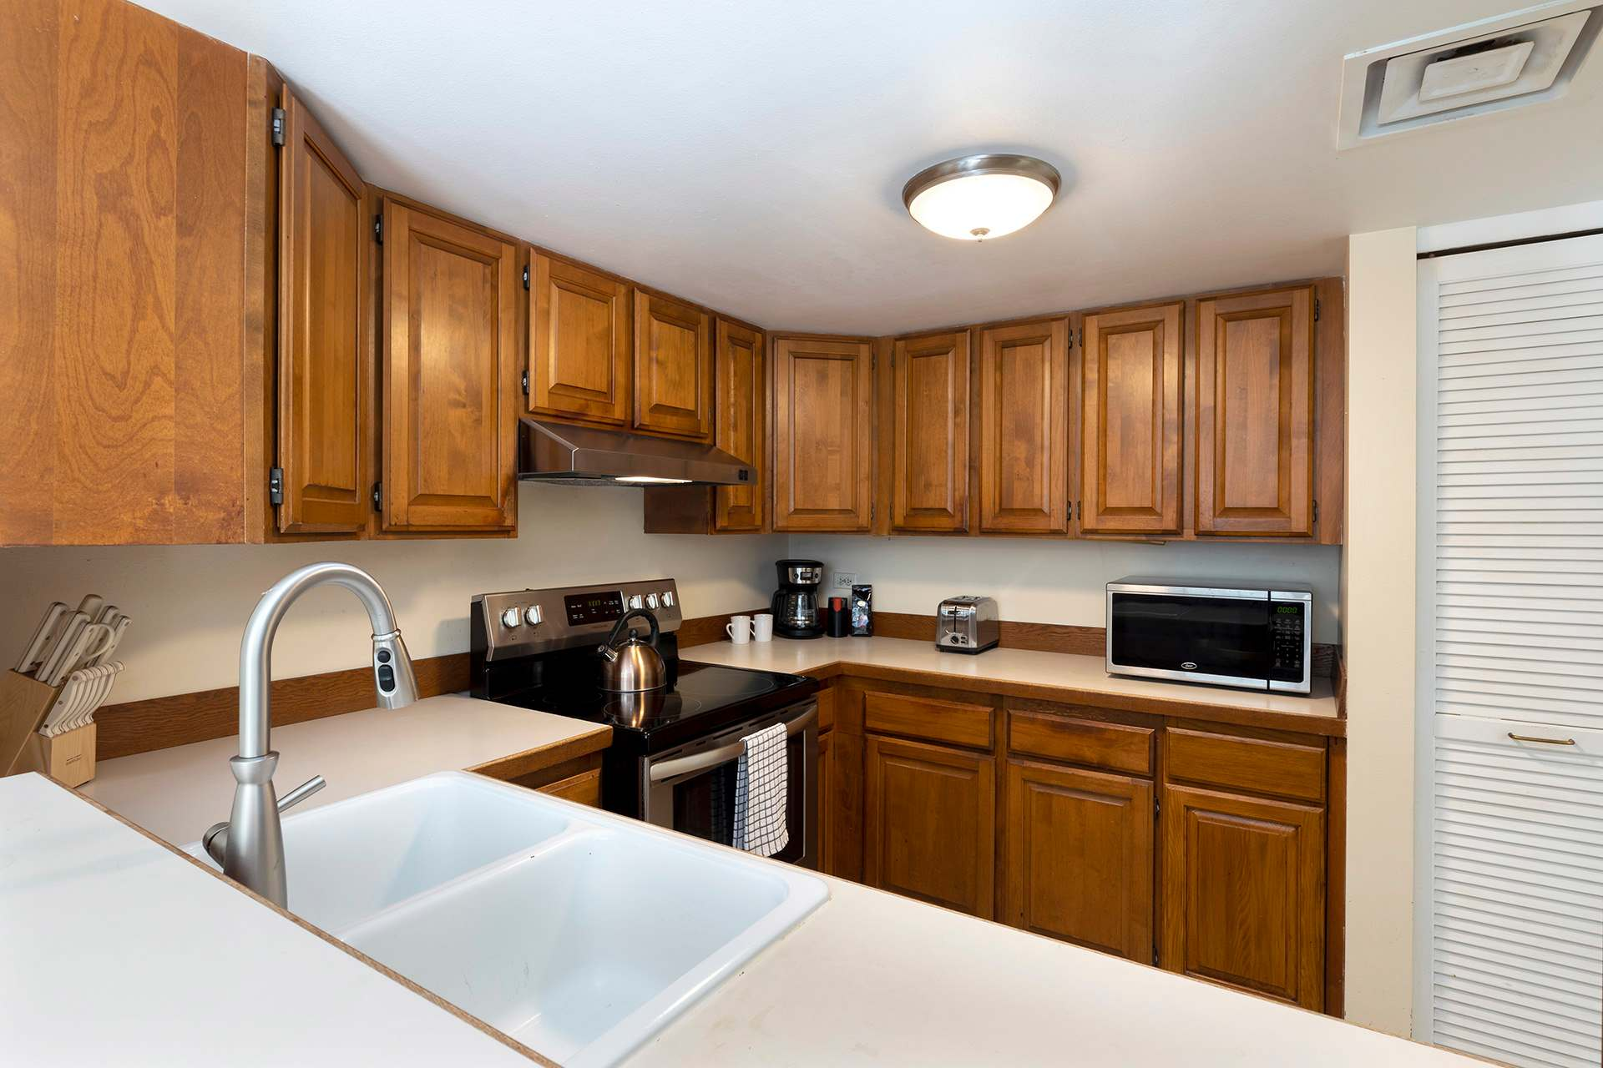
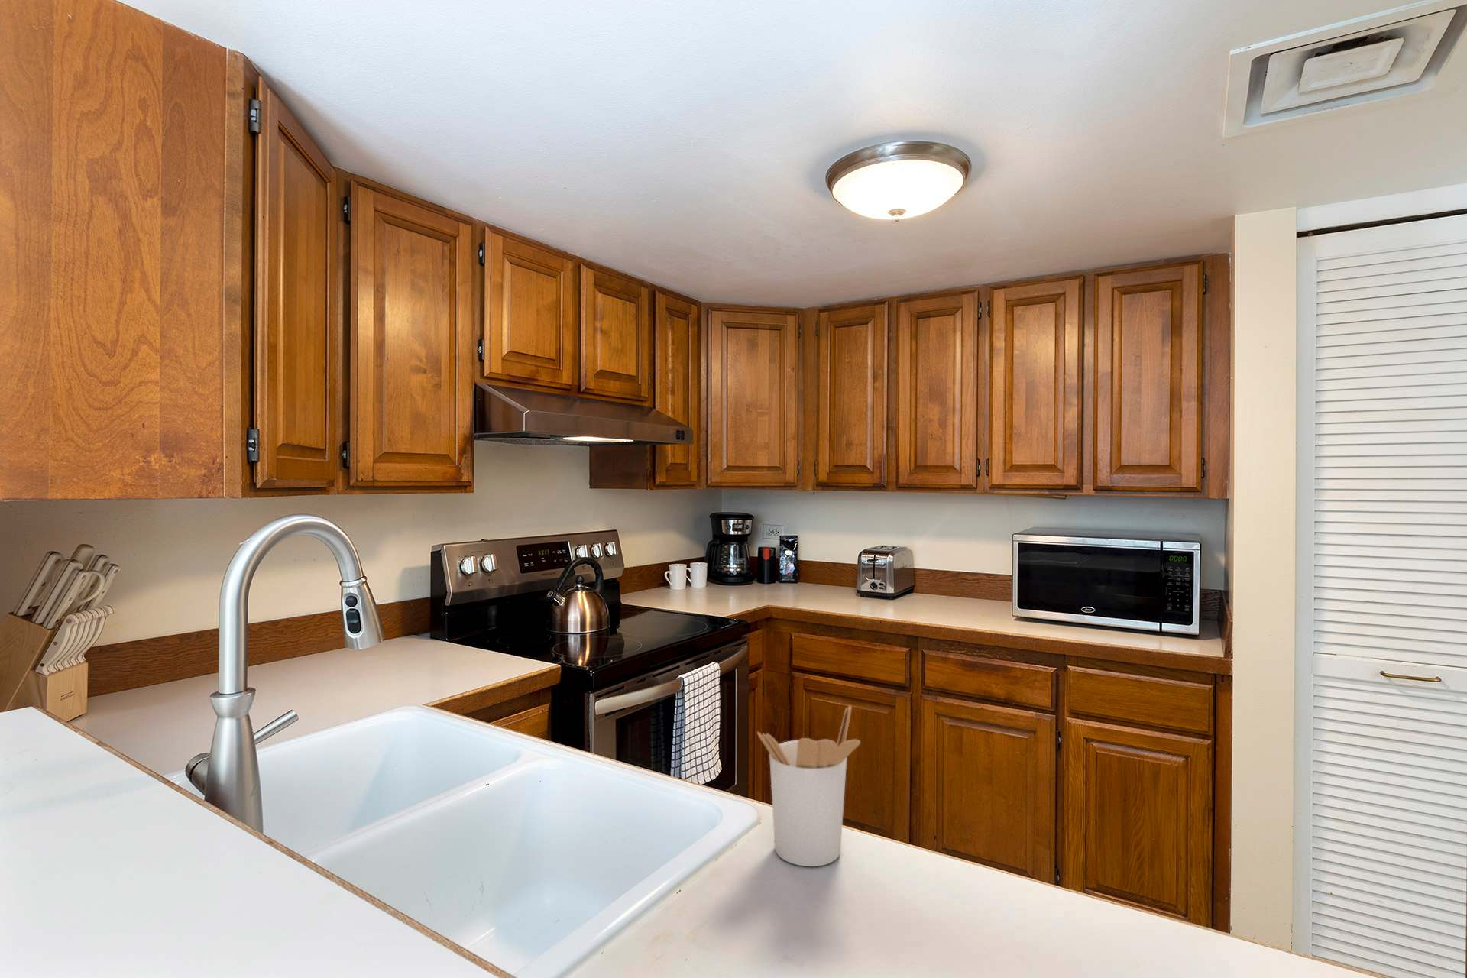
+ utensil holder (814, 786)
